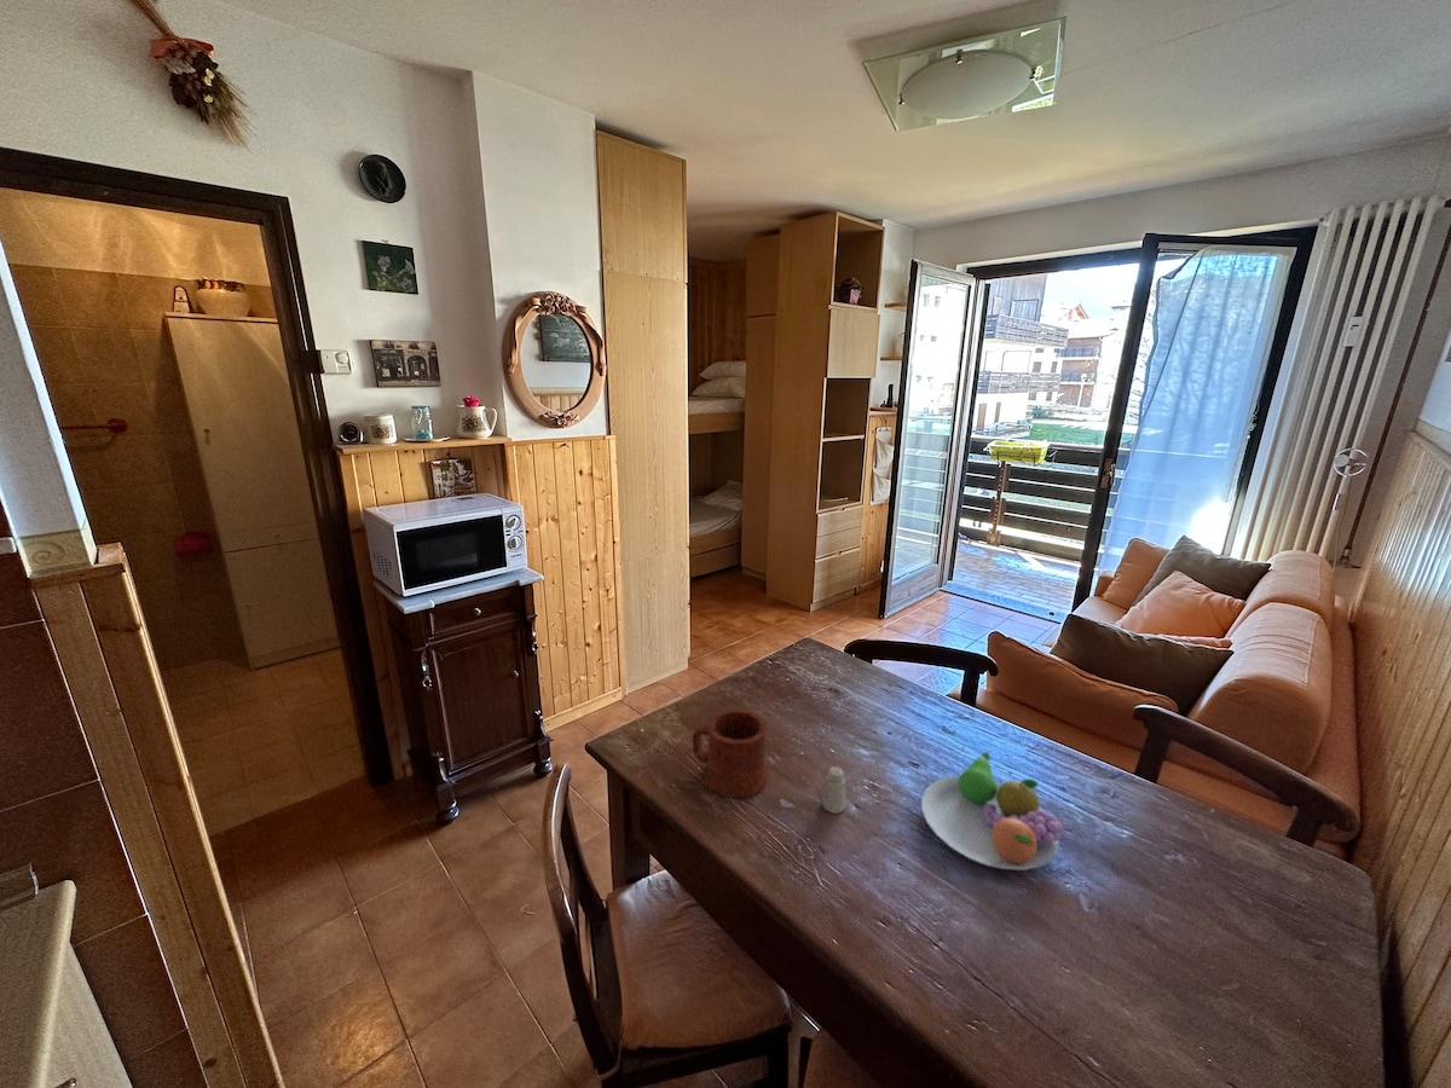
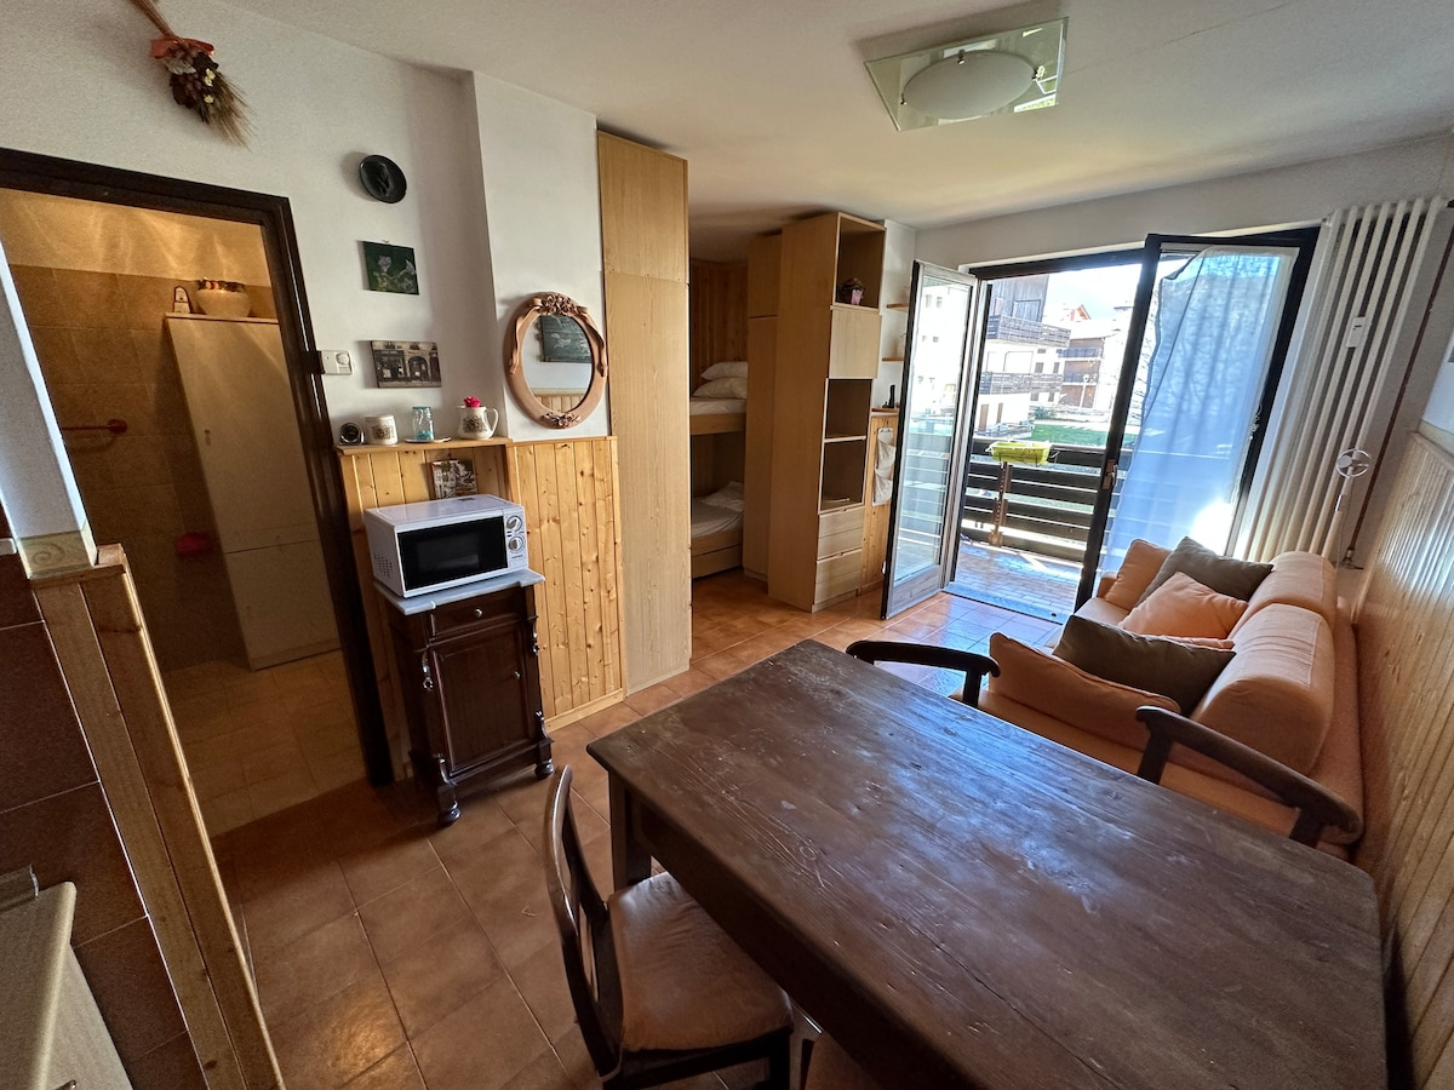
- saltshaker (834, 787)
- mug (730, 748)
- fruit bowl (990, 804)
